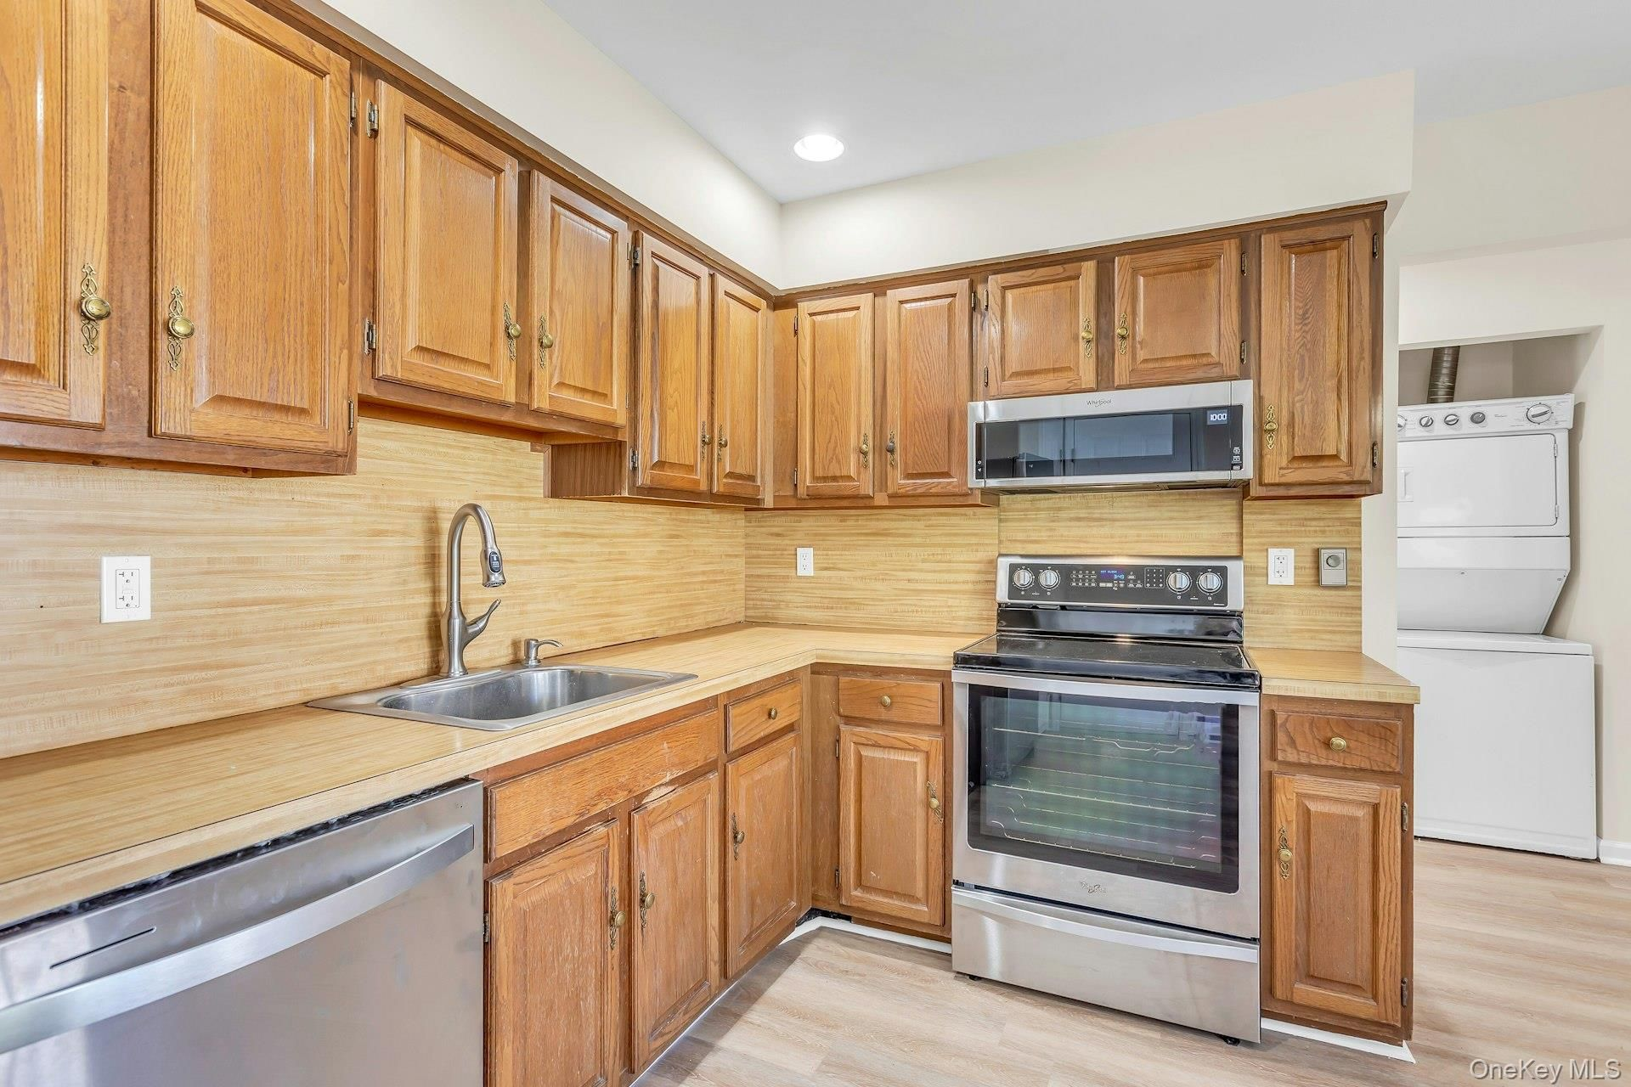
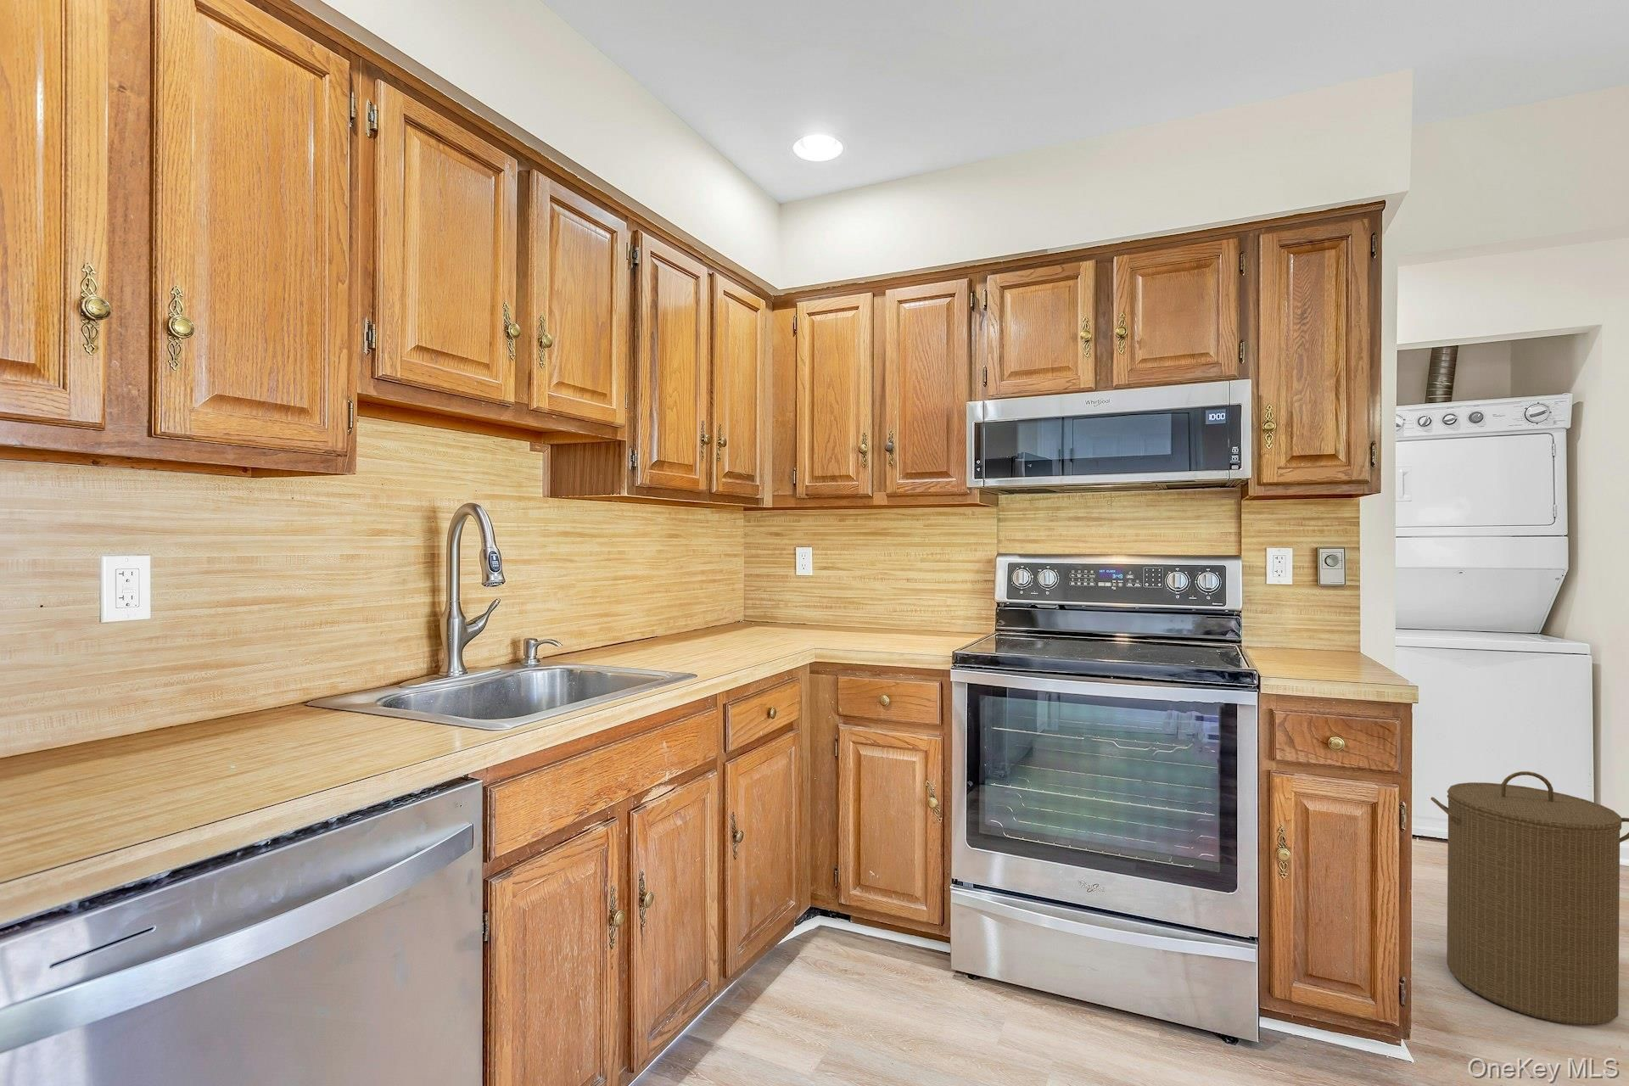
+ laundry hamper (1528, 880)
